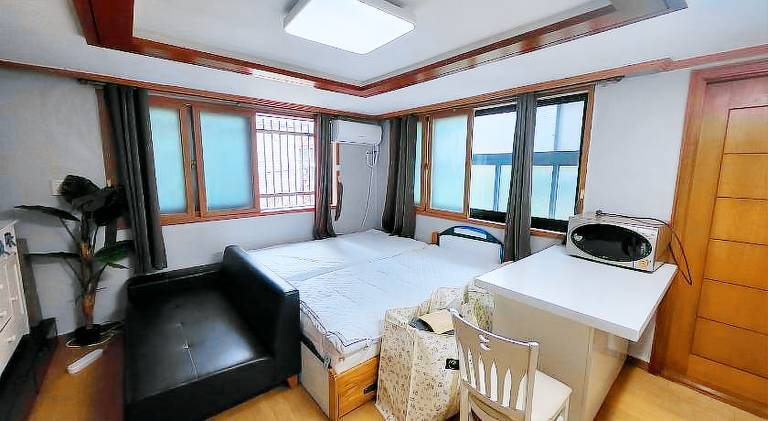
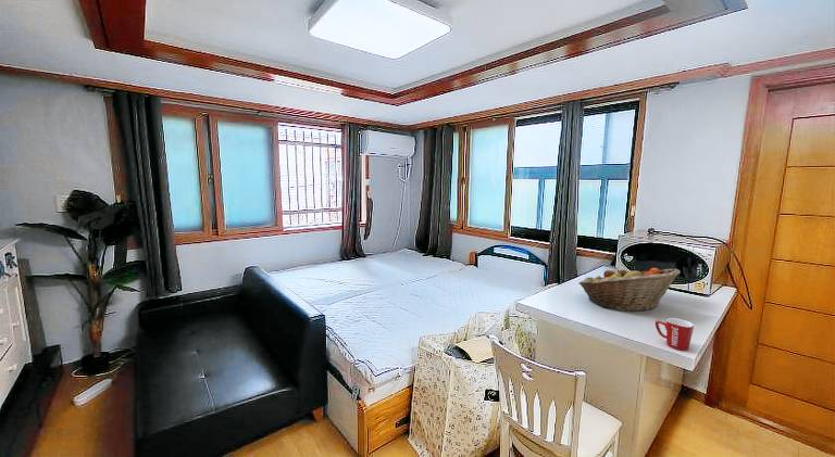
+ fruit basket (627, 283)
+ mug (672, 332)
